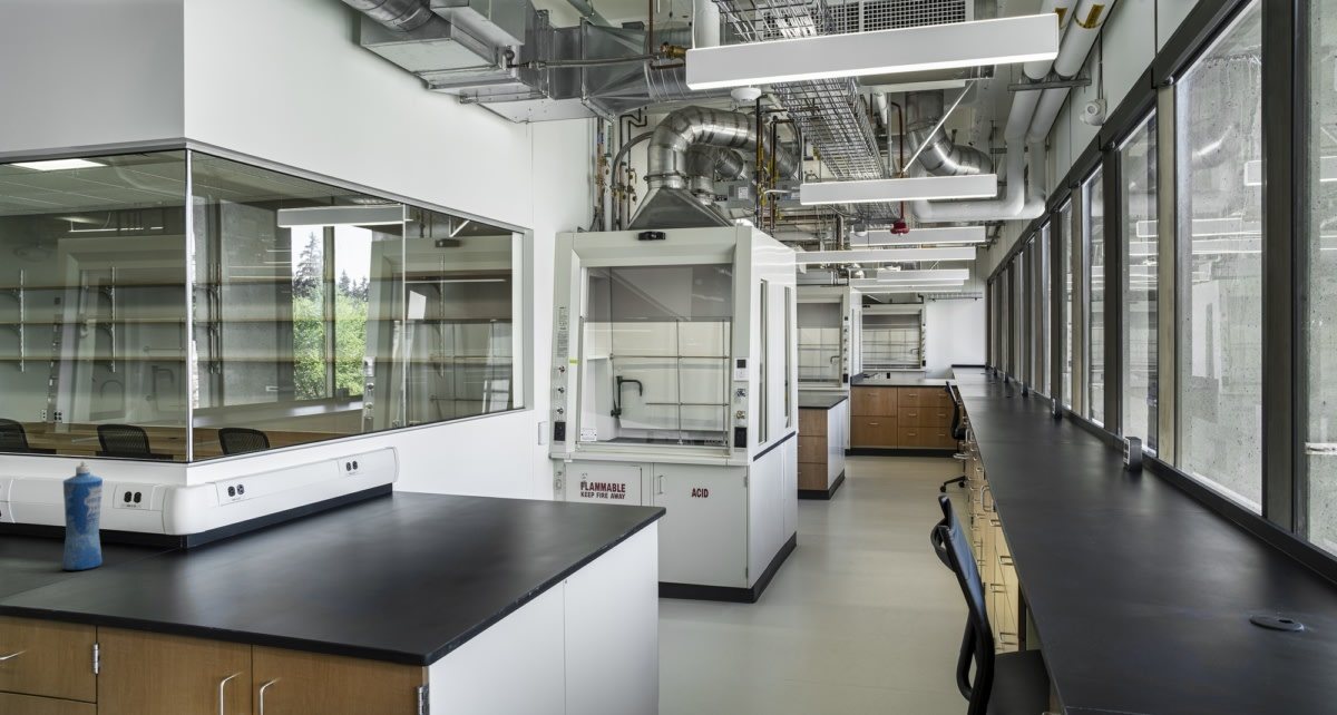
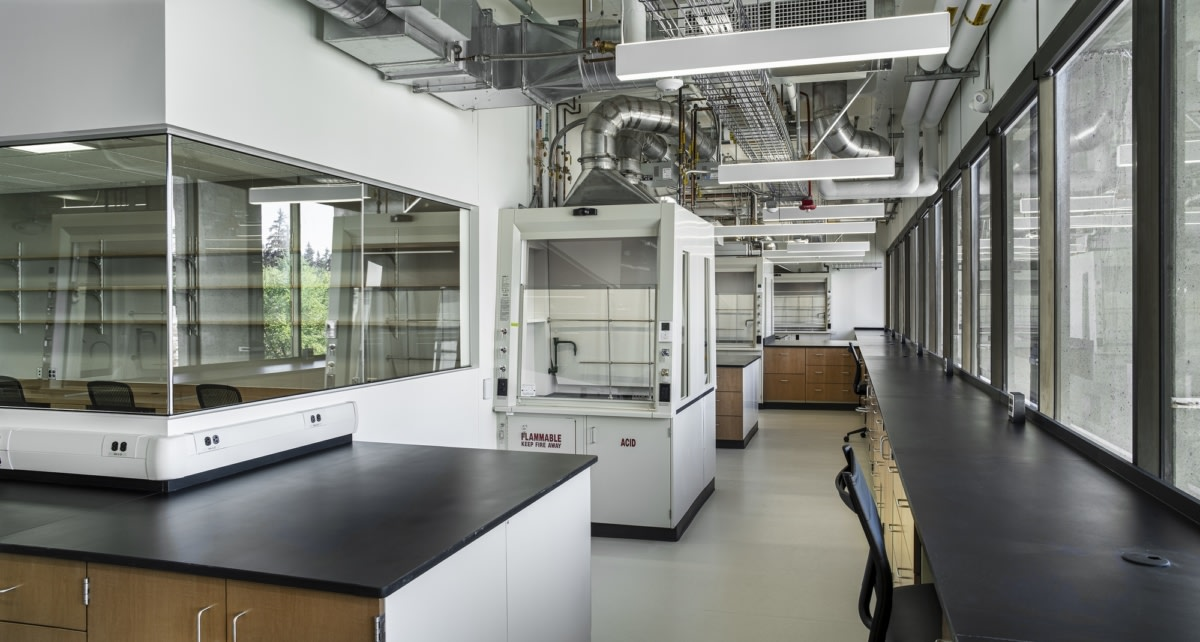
- squeeze bottle (82, 513)
